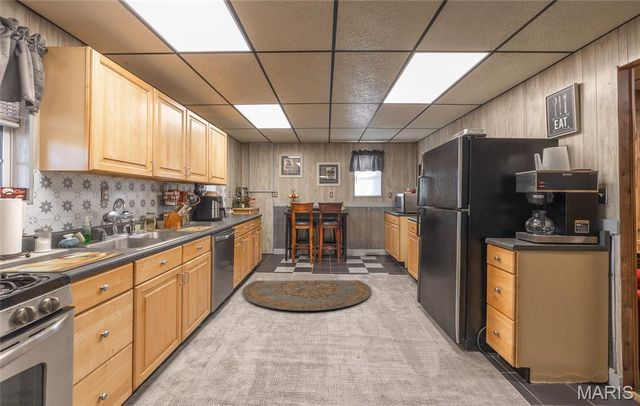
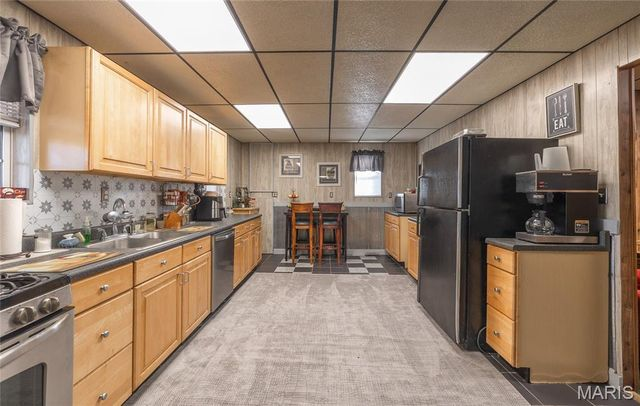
- rug (307, 287)
